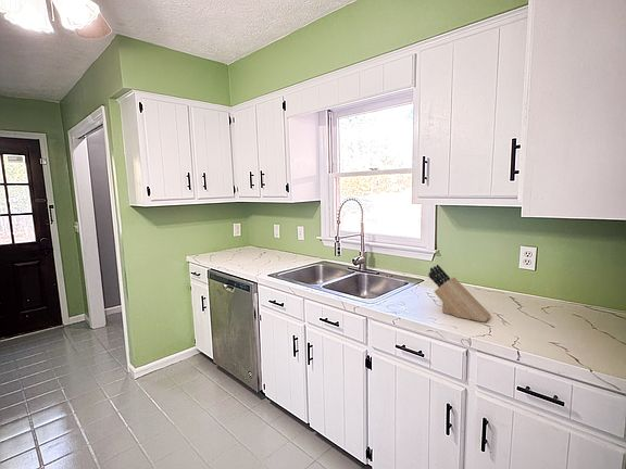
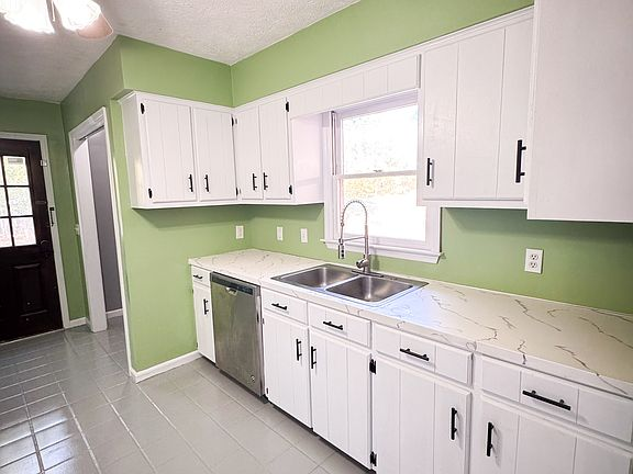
- knife block (456, 291)
